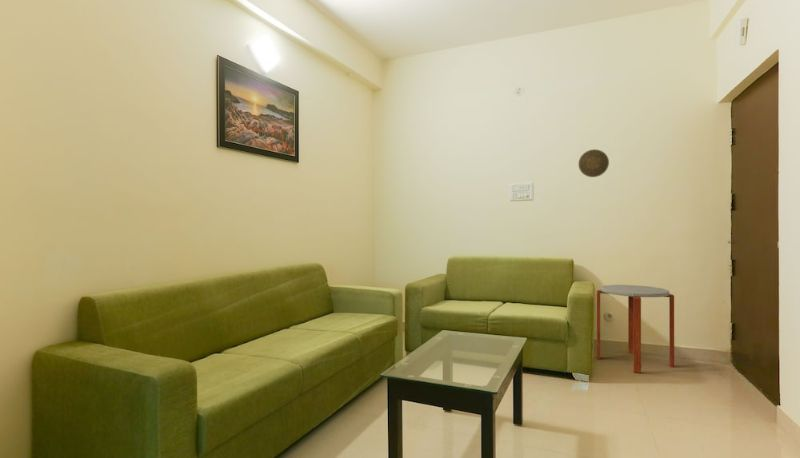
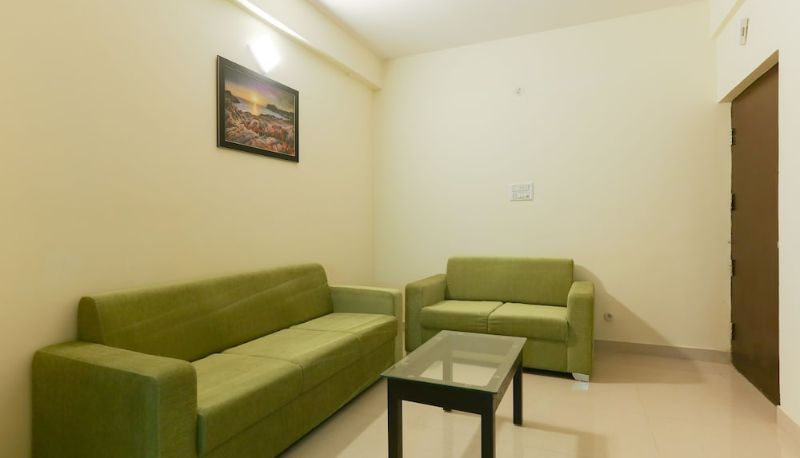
- side table (634, 325)
- decorative plate (593, 163)
